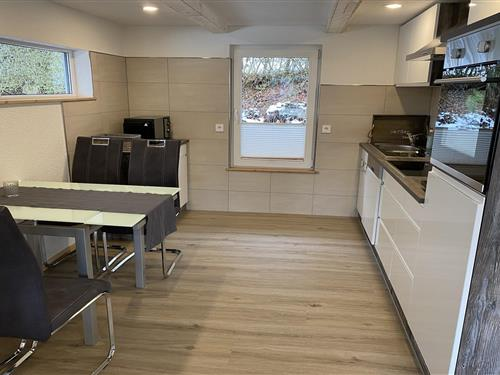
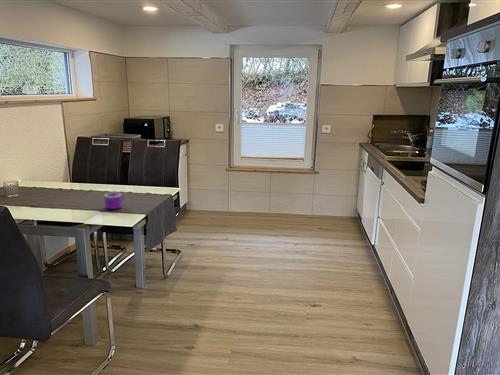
+ mug (115, 200)
